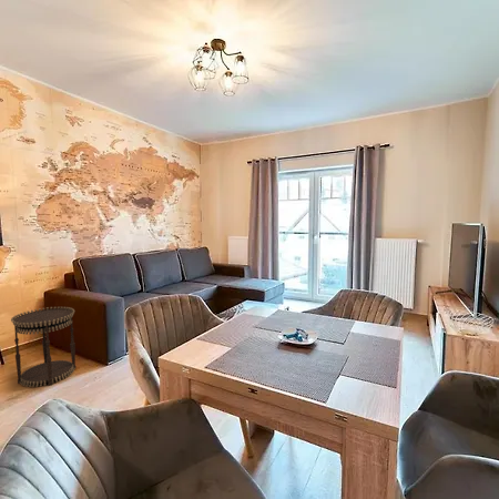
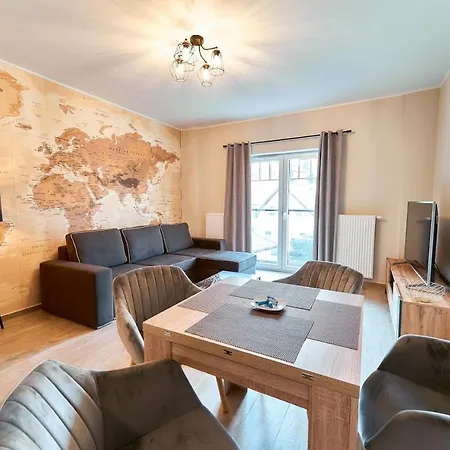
- side table (45, 345)
